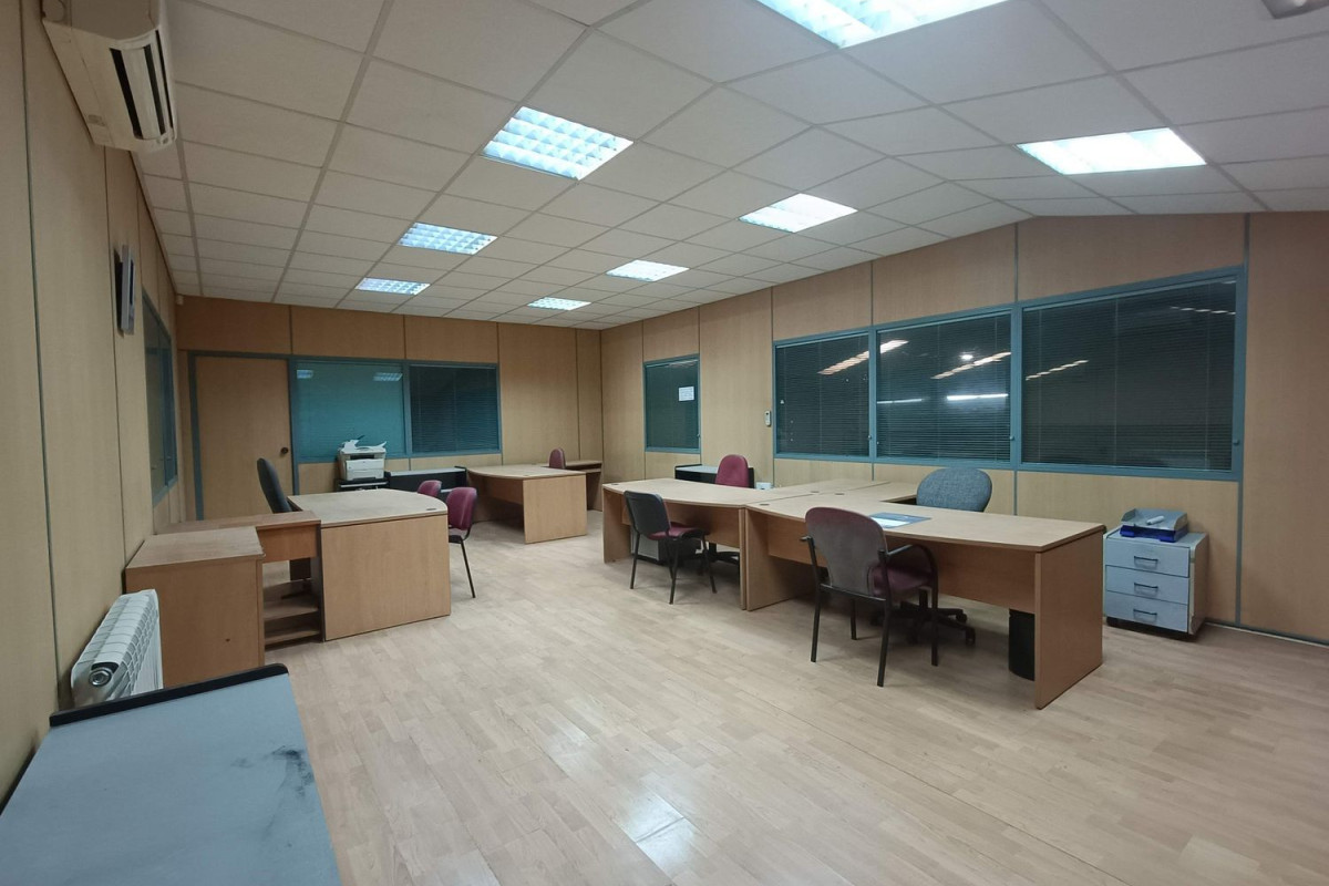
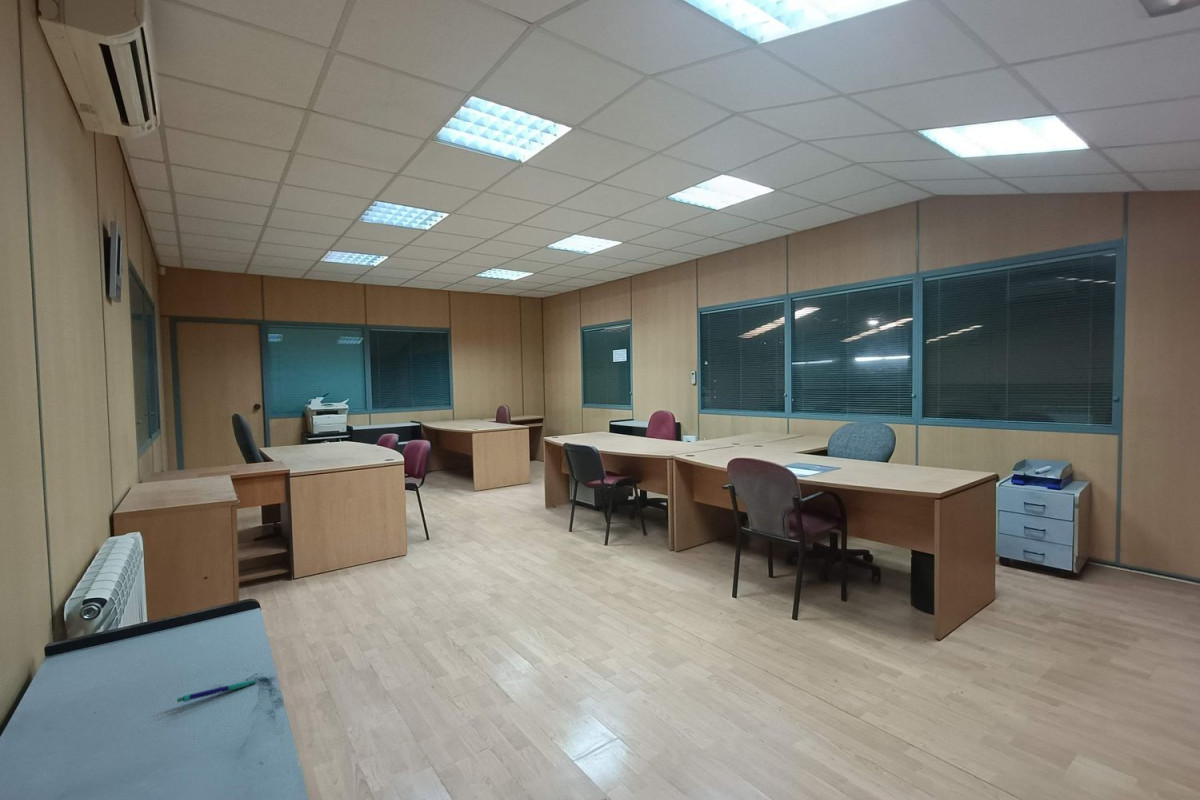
+ pen (219, 689)
